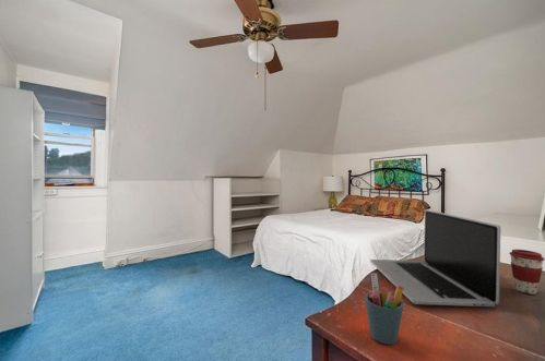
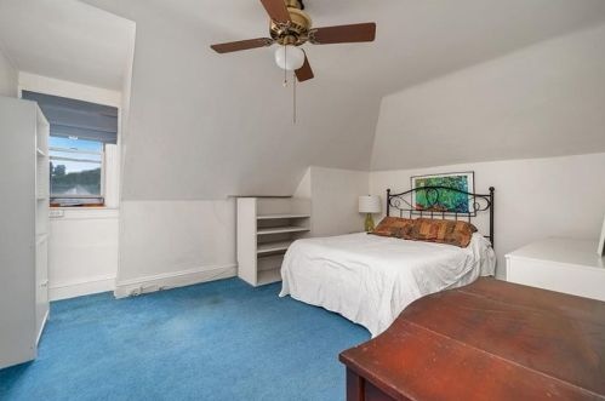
- pen holder (383, 308)
- coffee cup (525, 270)
- laptop (424, 248)
